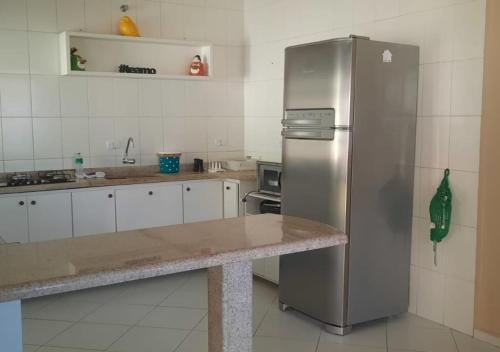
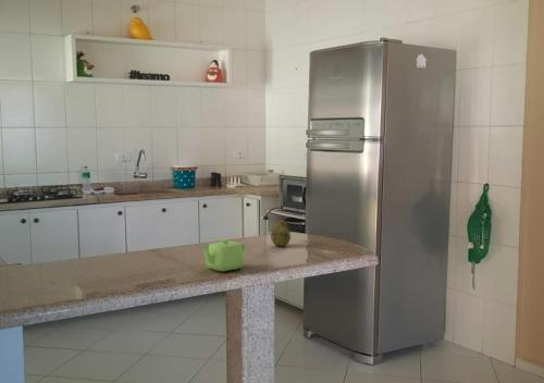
+ teapot (223, 254)
+ fruit (280, 231)
